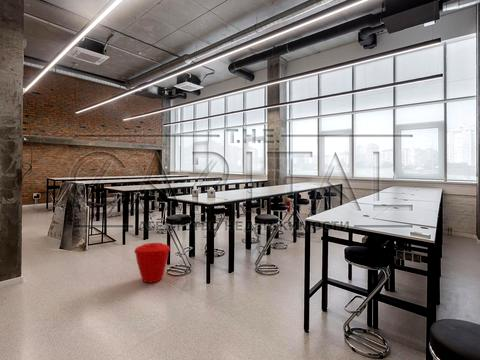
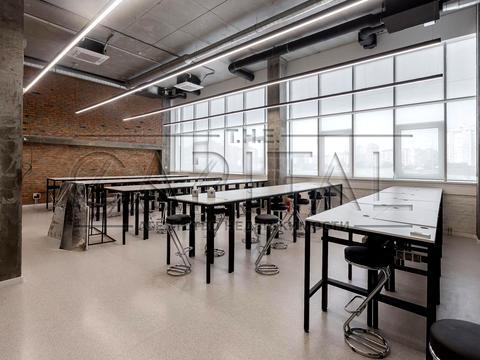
- trash bin (152, 261)
